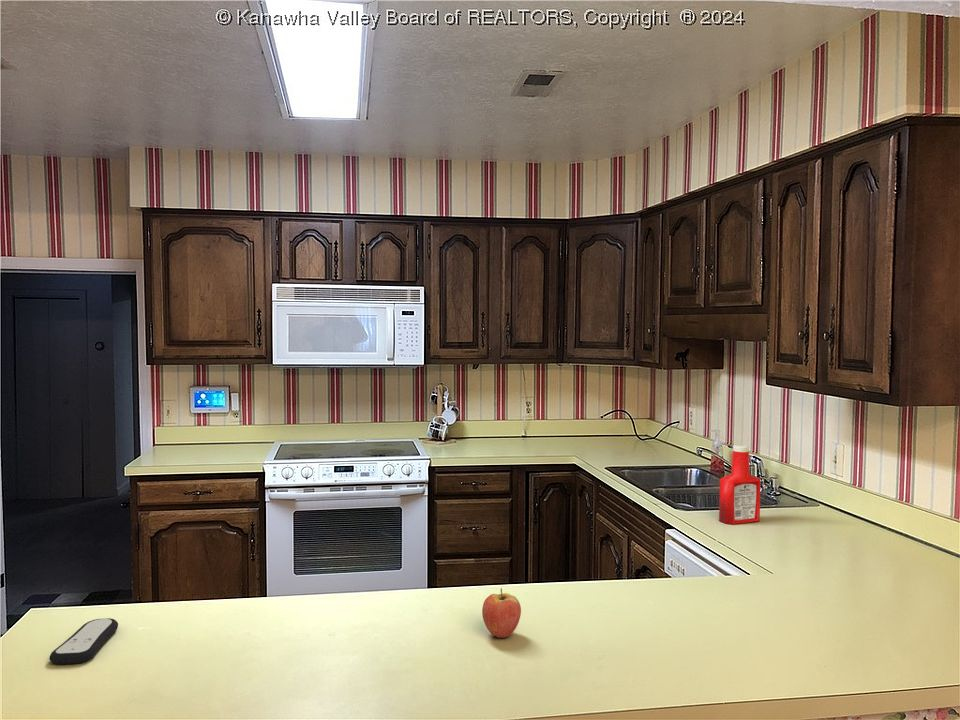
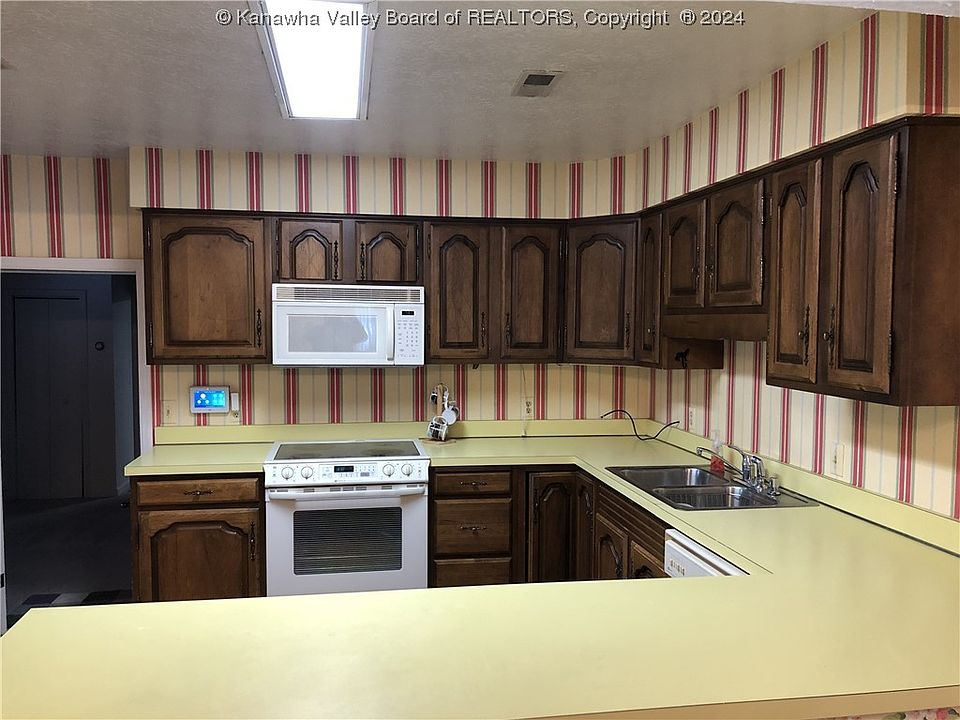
- remote control (87, 639)
- soap bottle (740, 483)
- fruit (501, 611)
